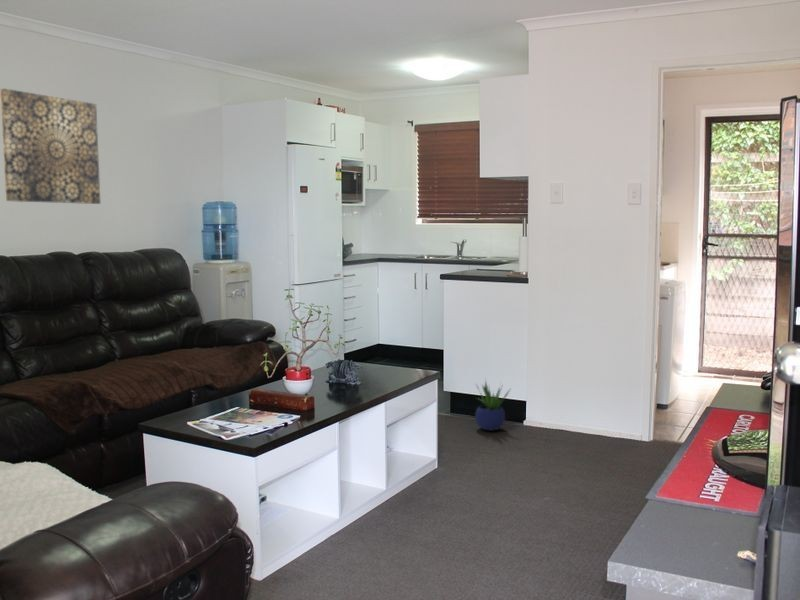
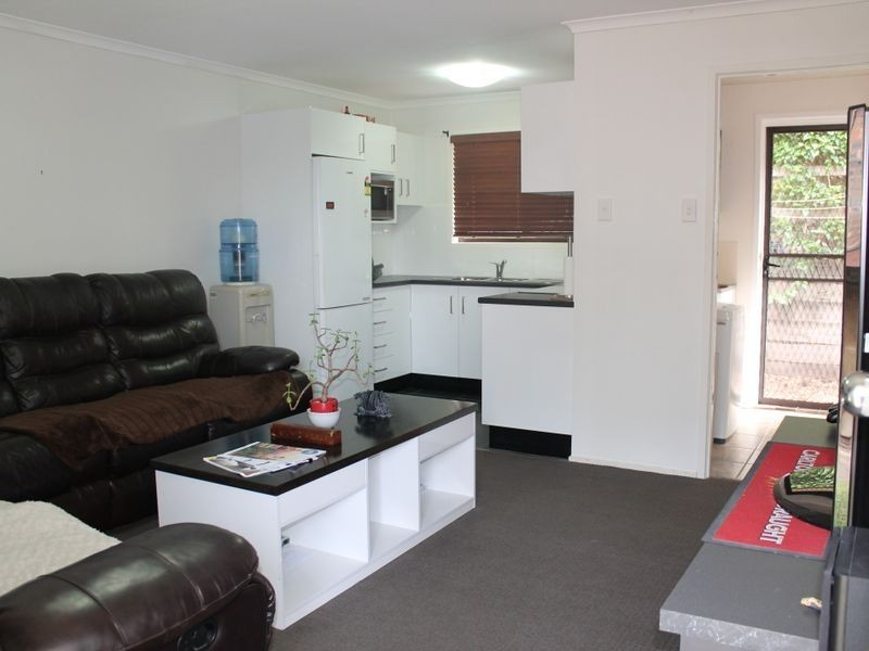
- wall art (53, 150)
- potted plant (492, 404)
